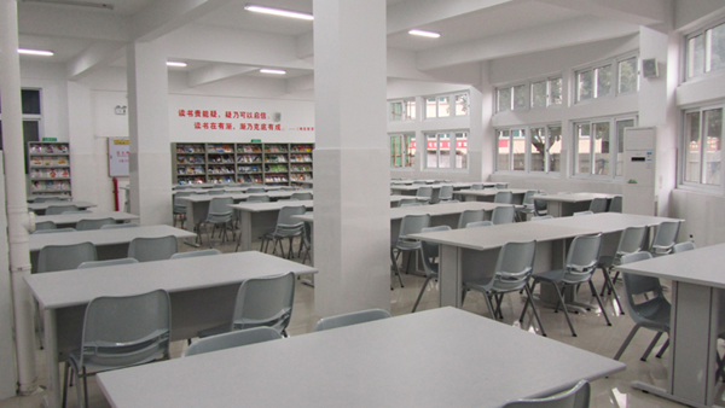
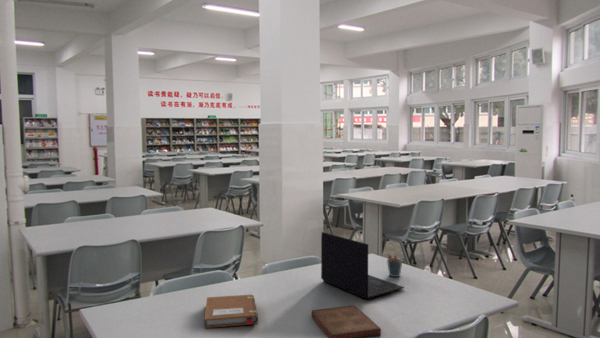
+ pen holder (394, 263)
+ laptop (361, 259)
+ notebook (231, 310)
+ book (344, 322)
